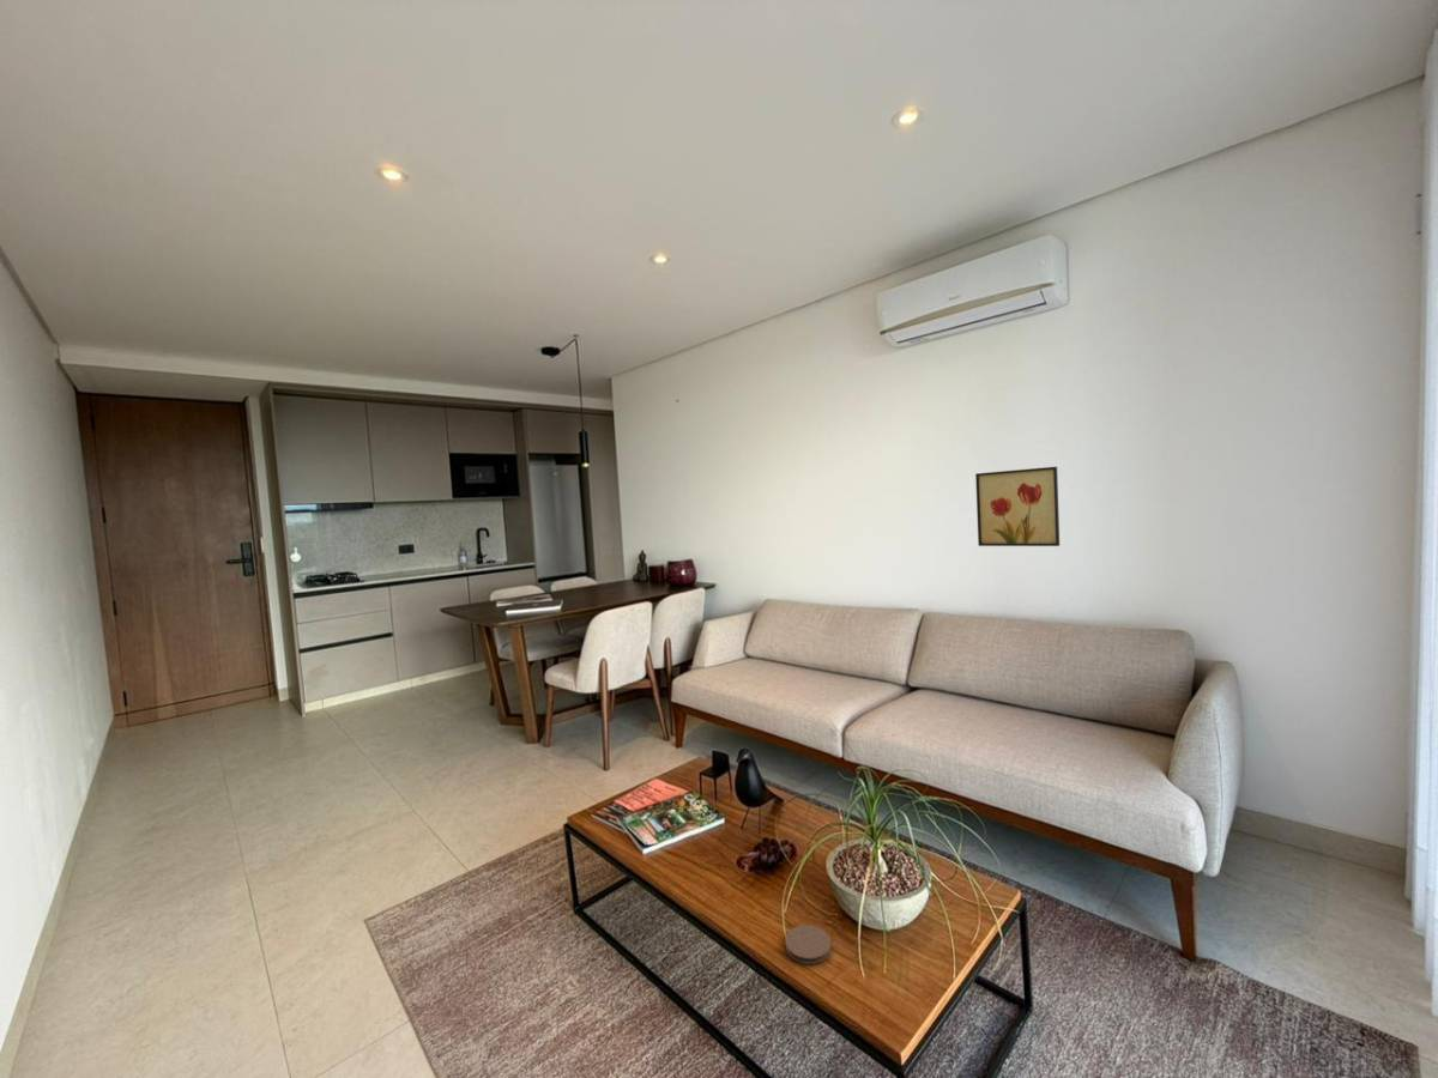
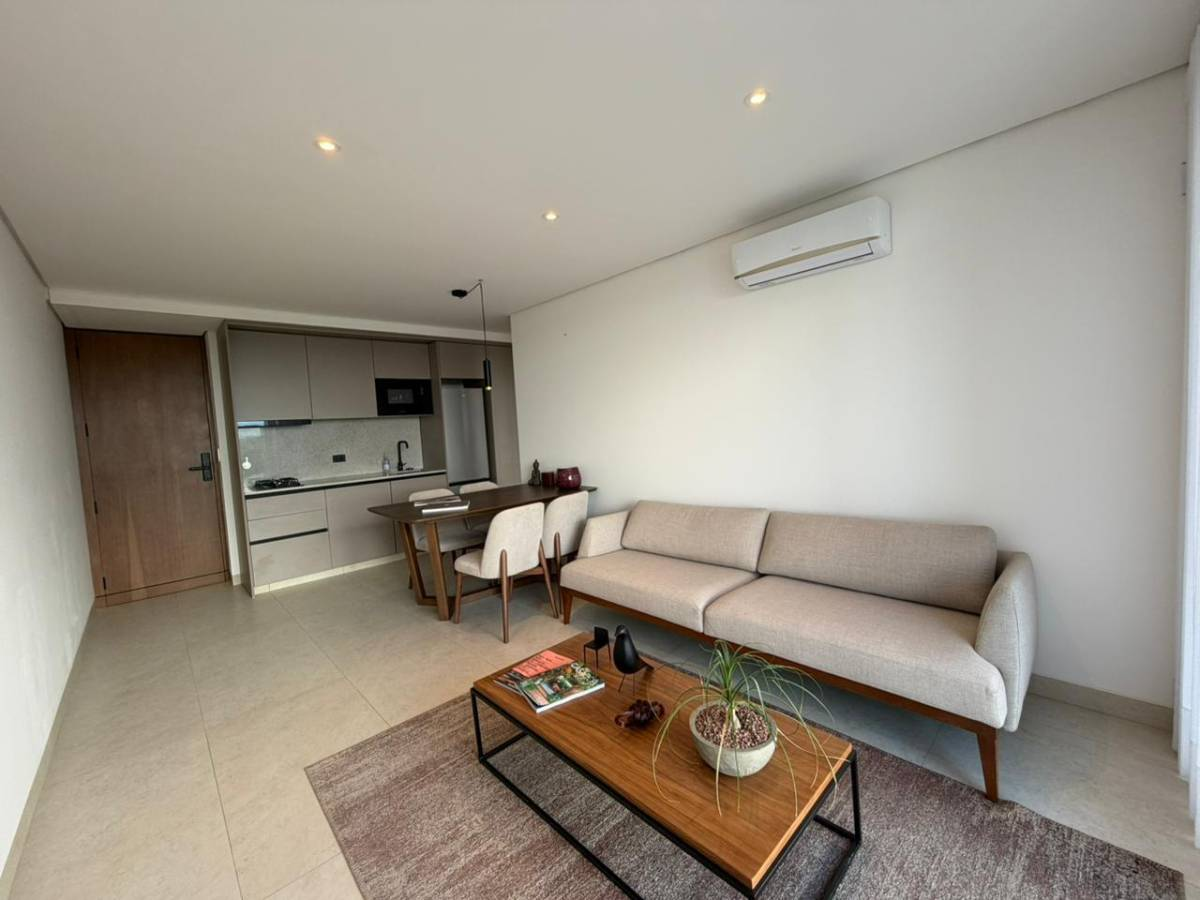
- coaster (808, 944)
- wall art (1016, 508)
